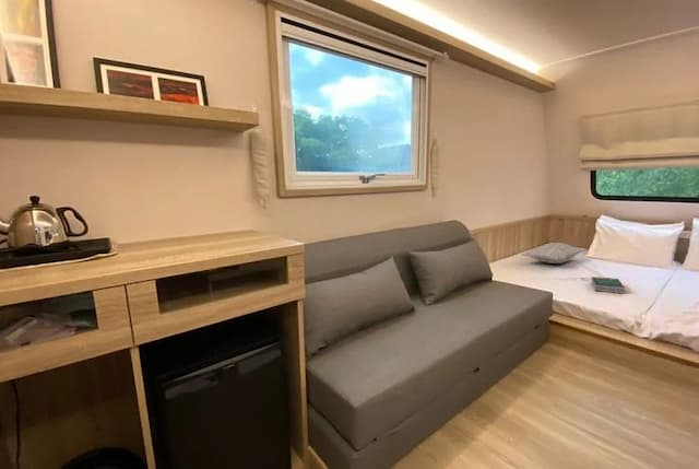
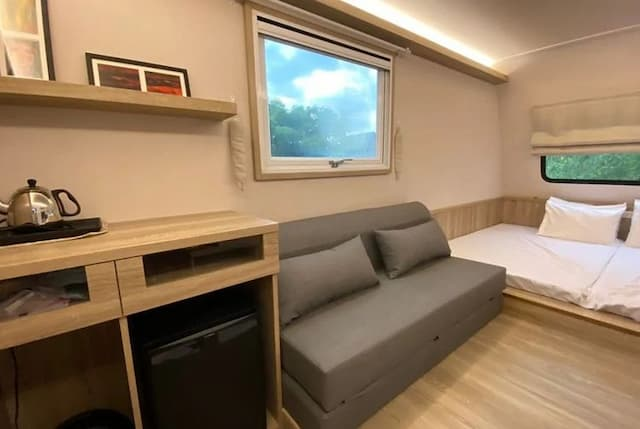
- book (606, 284)
- pillow (554, 253)
